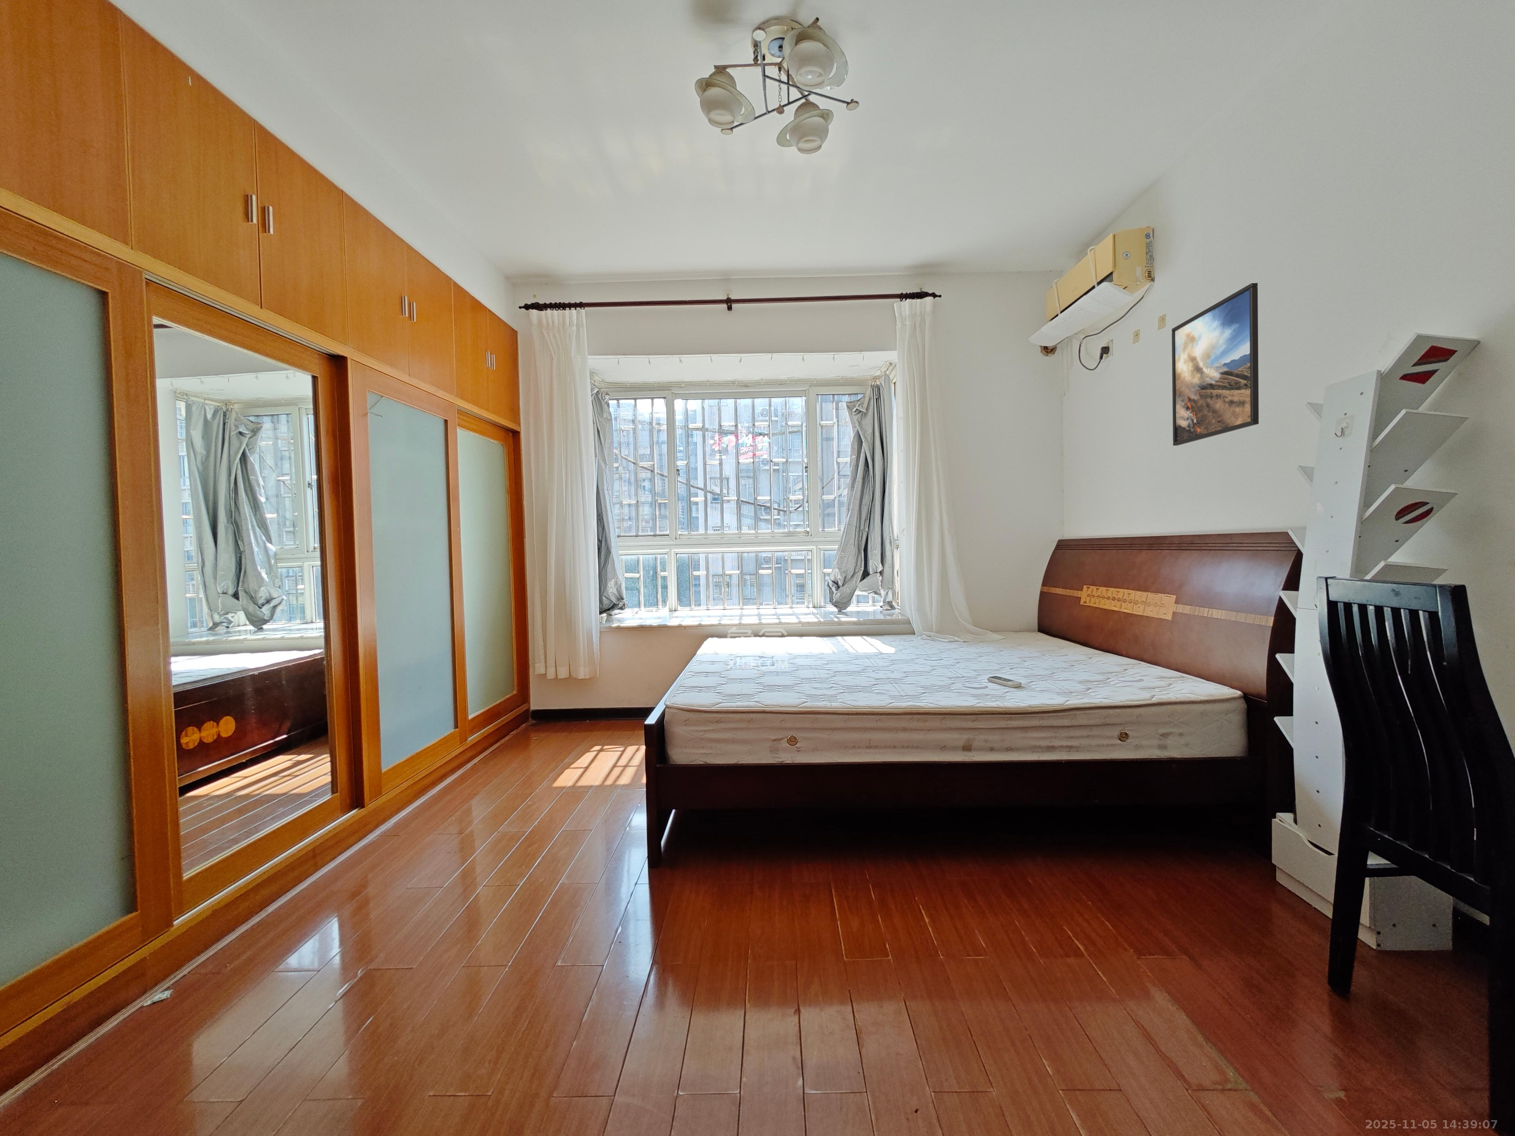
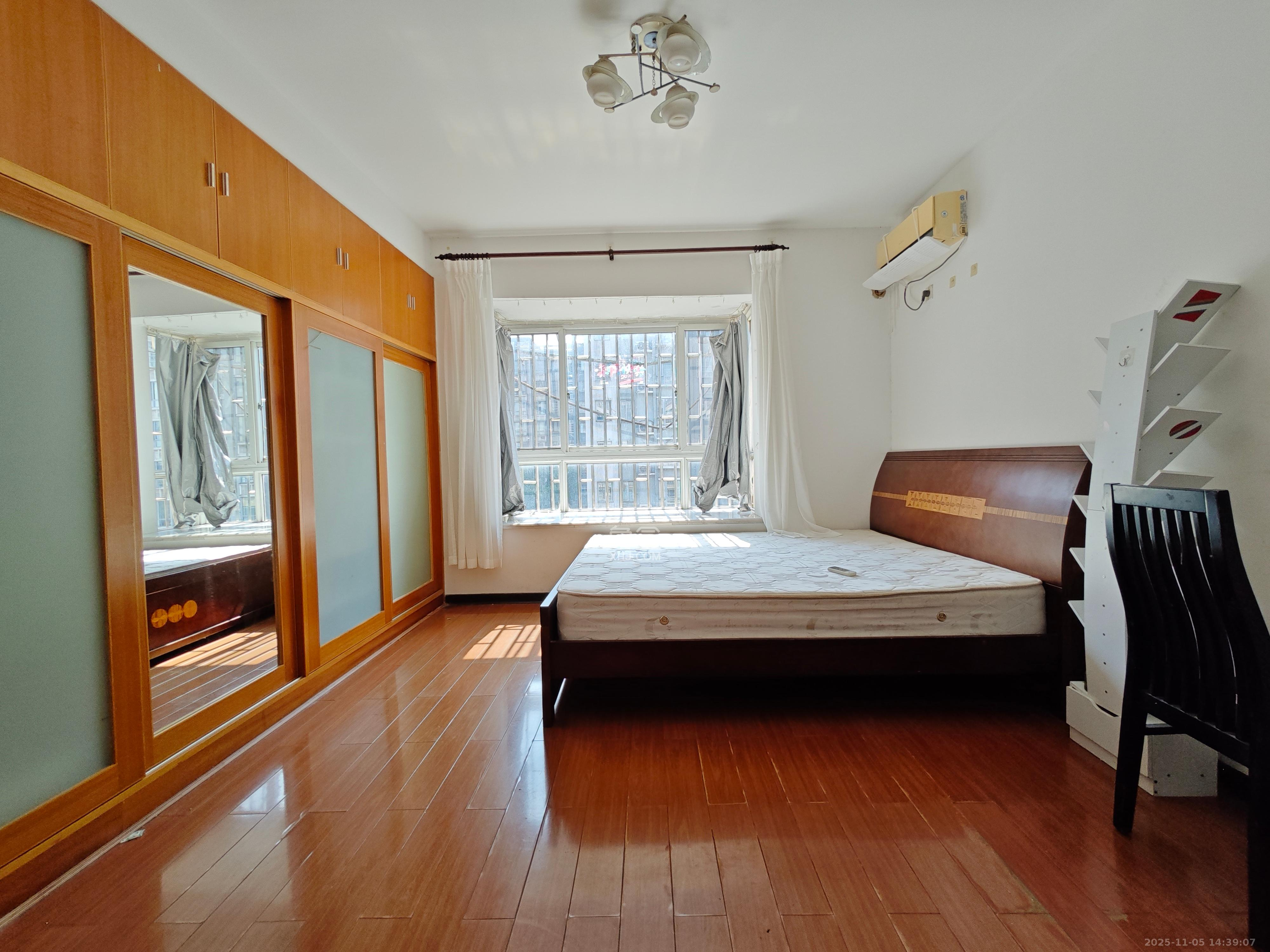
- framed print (1211, 372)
